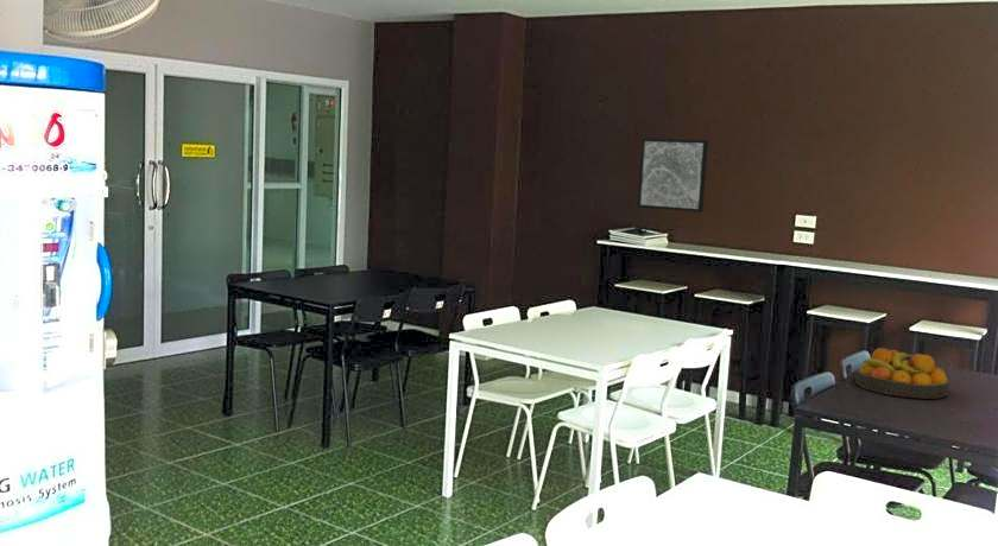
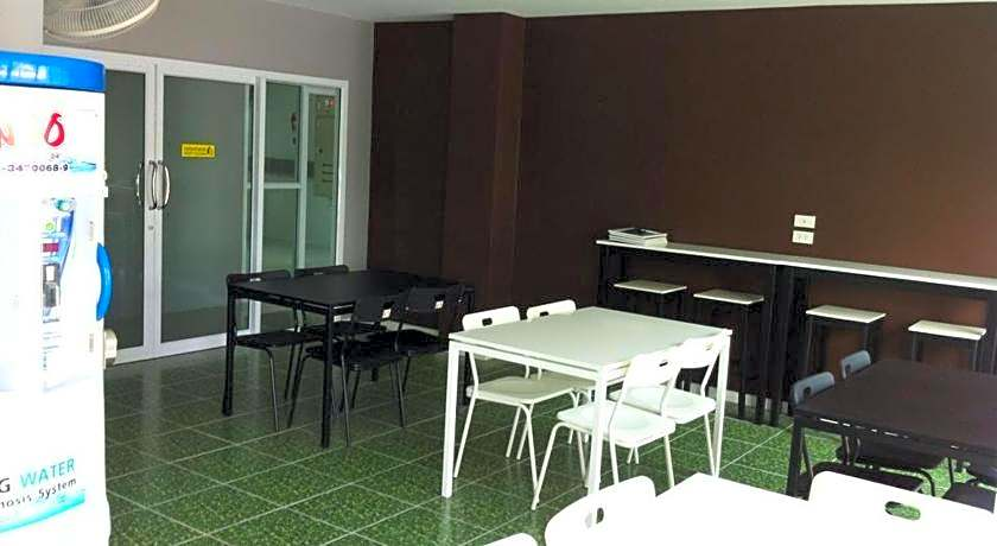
- fruit bowl (903, 369)
- wall art (671, 174)
